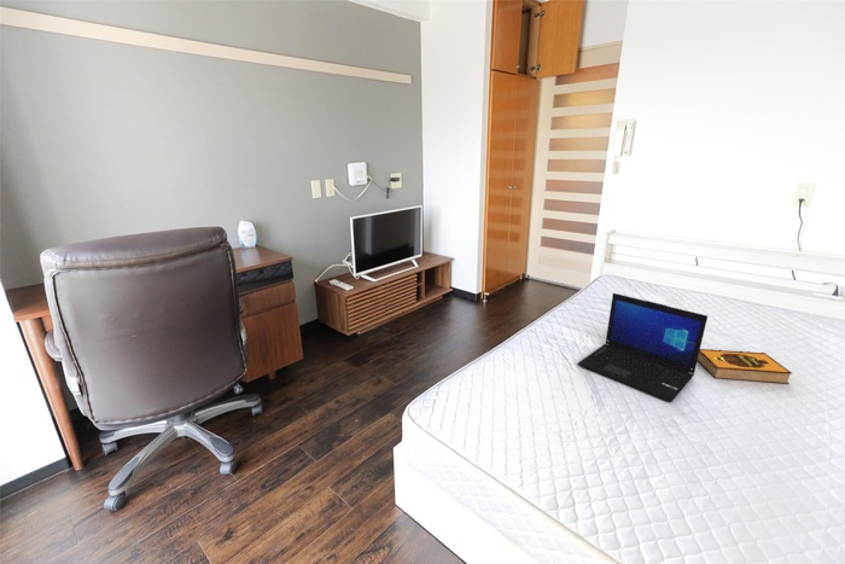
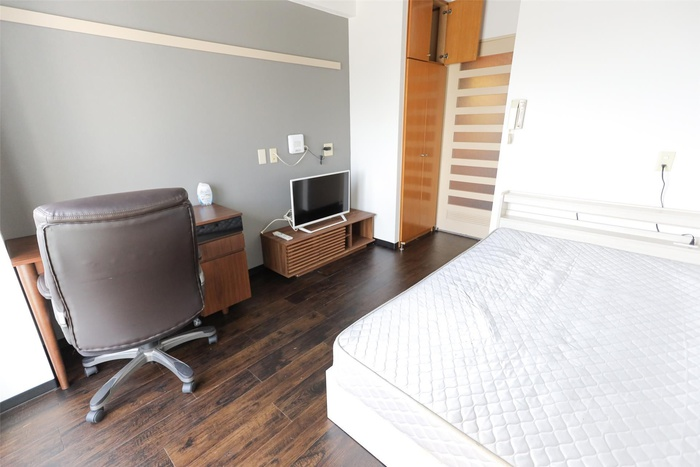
- hardback book (739, 364)
- laptop (639, 342)
